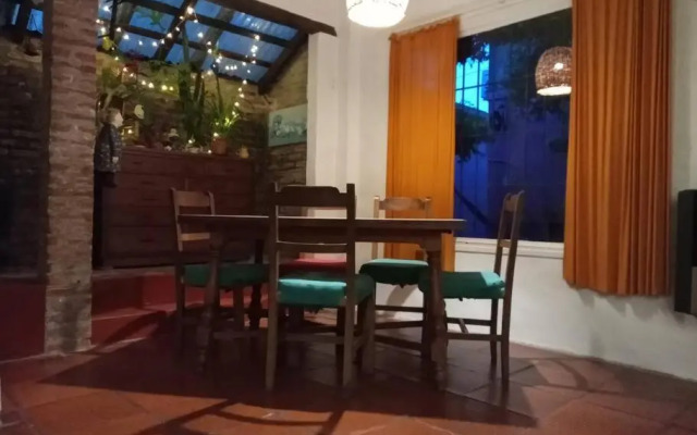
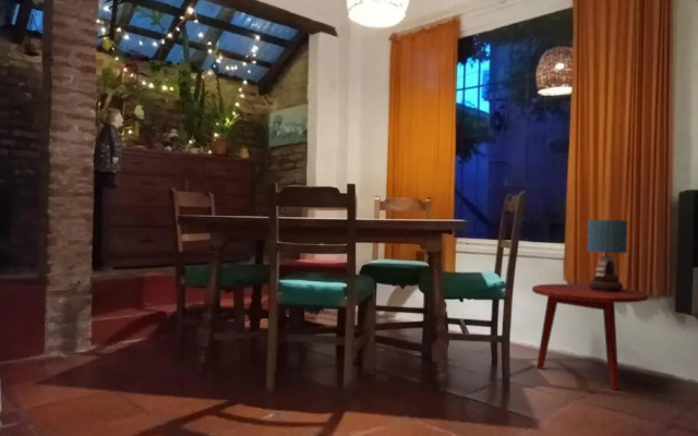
+ table lamp (606, 254)
+ side table (604, 330)
